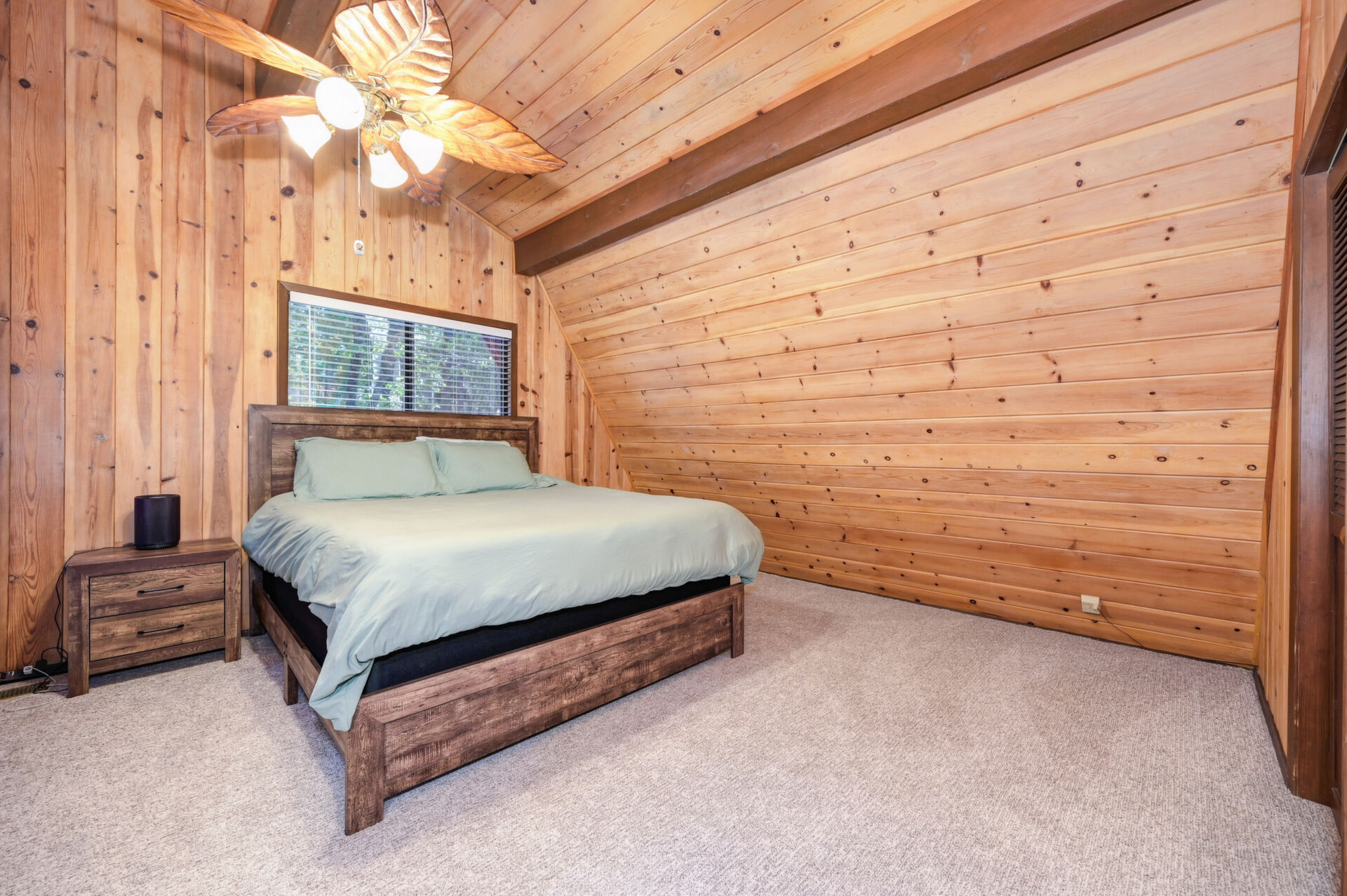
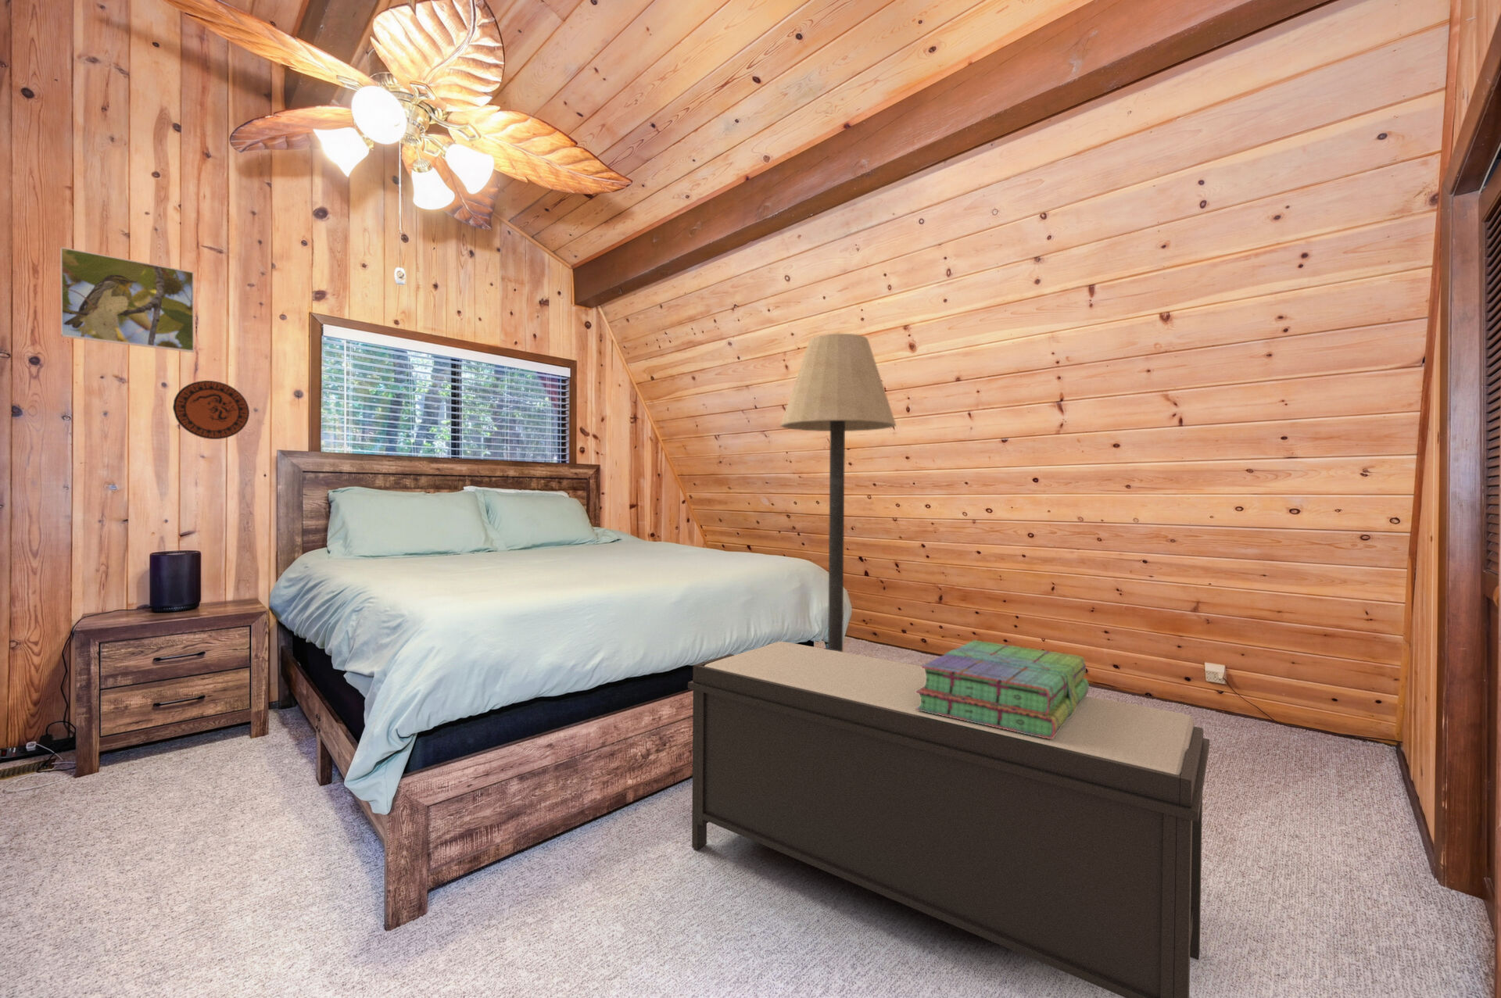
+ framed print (130, 303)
+ stack of books (1005, 681)
+ decorative plate (212, 410)
+ floor lamp (836, 556)
+ bench (916, 790)
